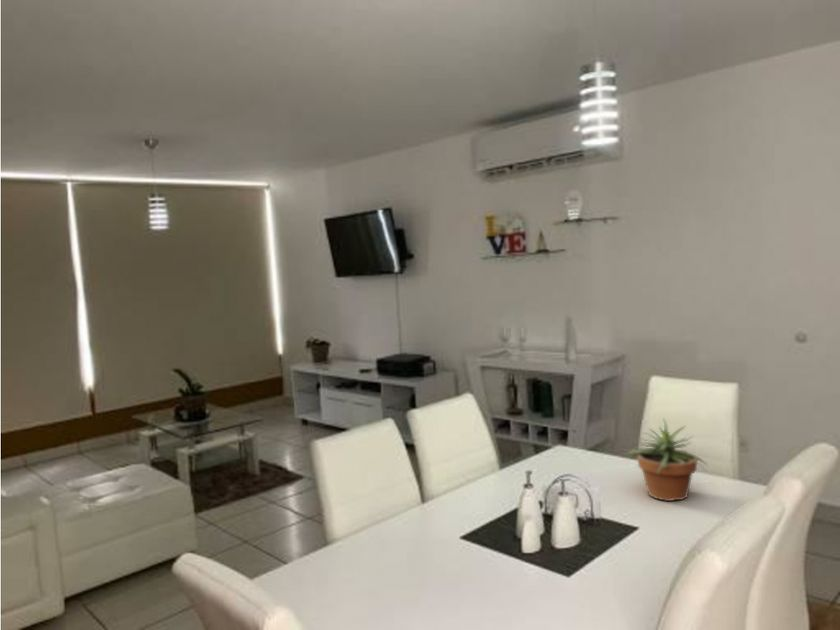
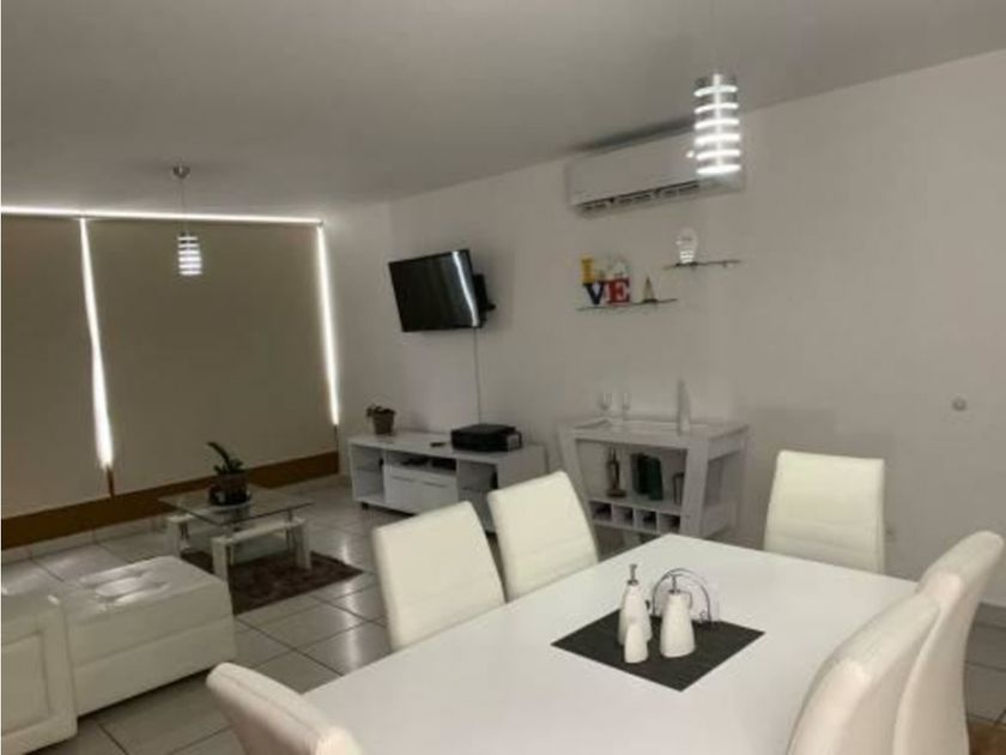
- potted plant (669, 459)
